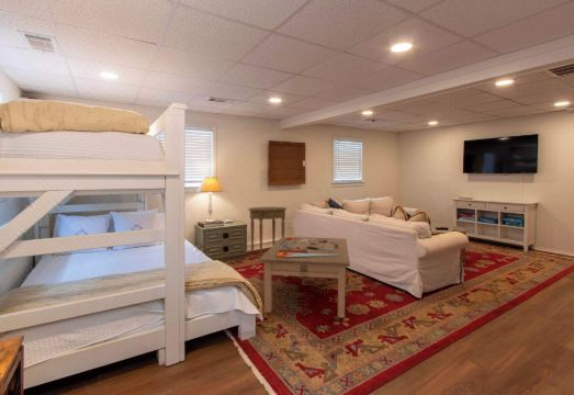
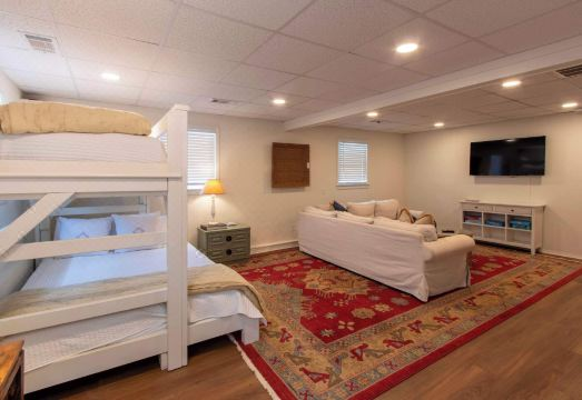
- coffee table (308, 269)
- side table (272, 229)
